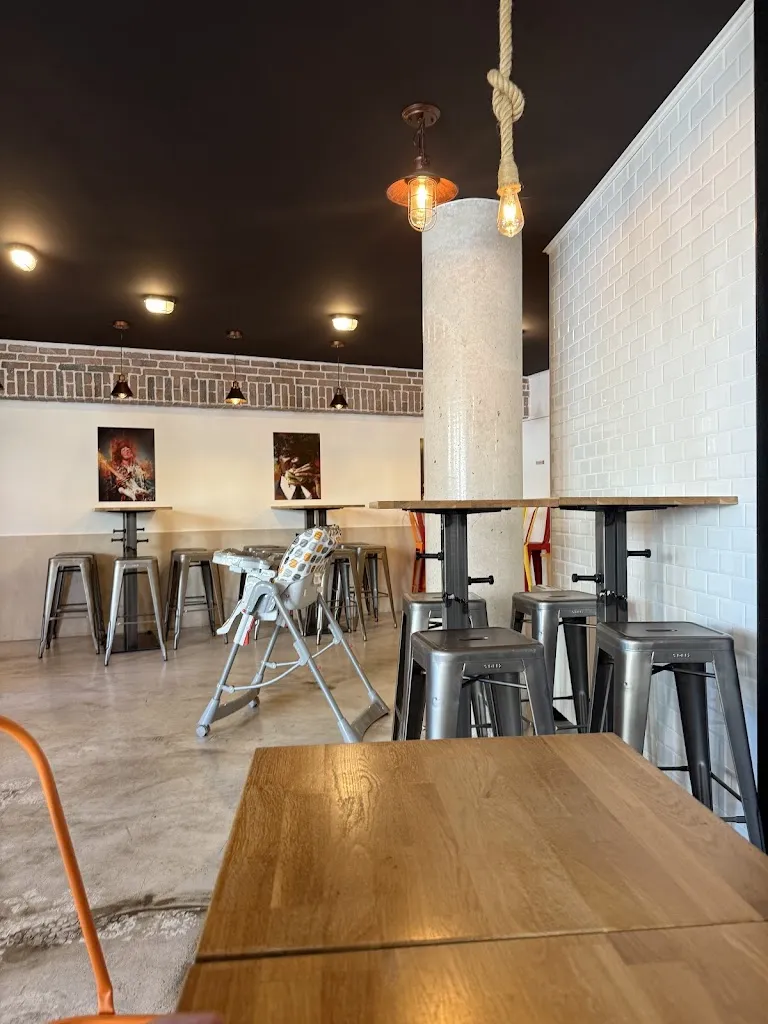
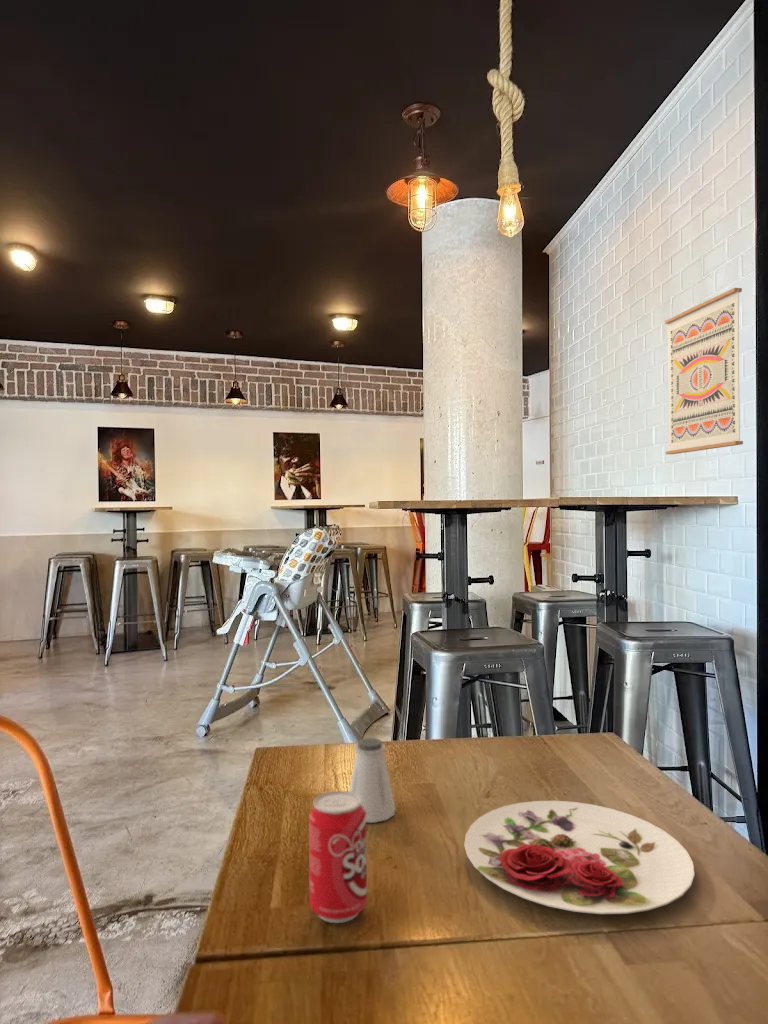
+ saltshaker (370, 776)
+ beverage can (338, 855)
+ wall art (700, 377)
+ plate (574, 846)
